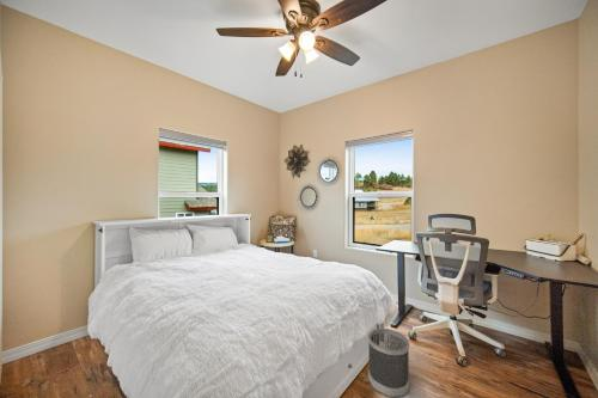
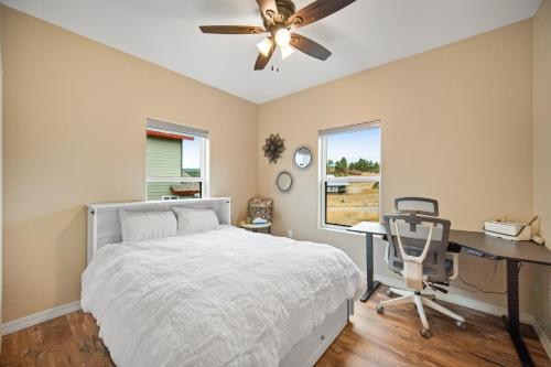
- wastebasket (388, 360)
